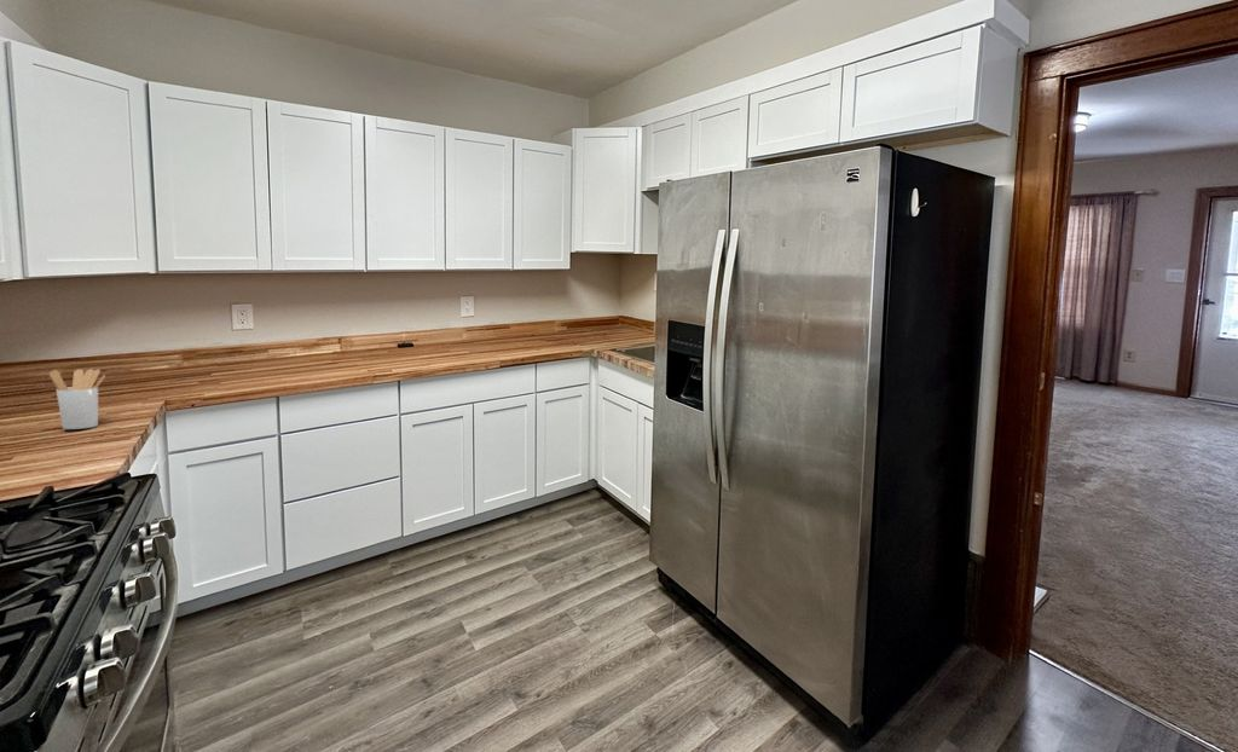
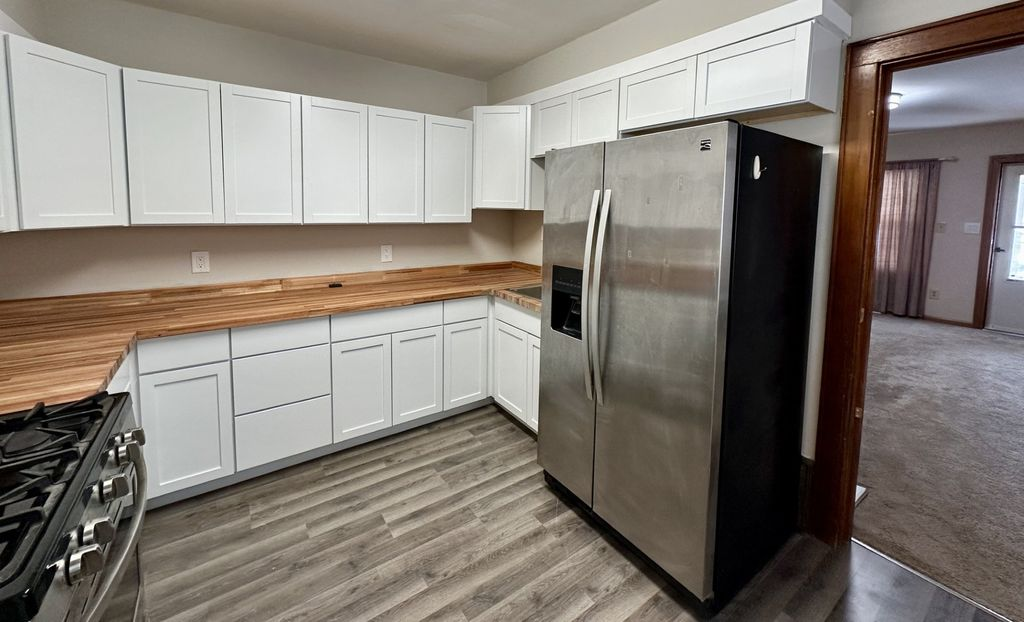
- utensil holder (81, 397)
